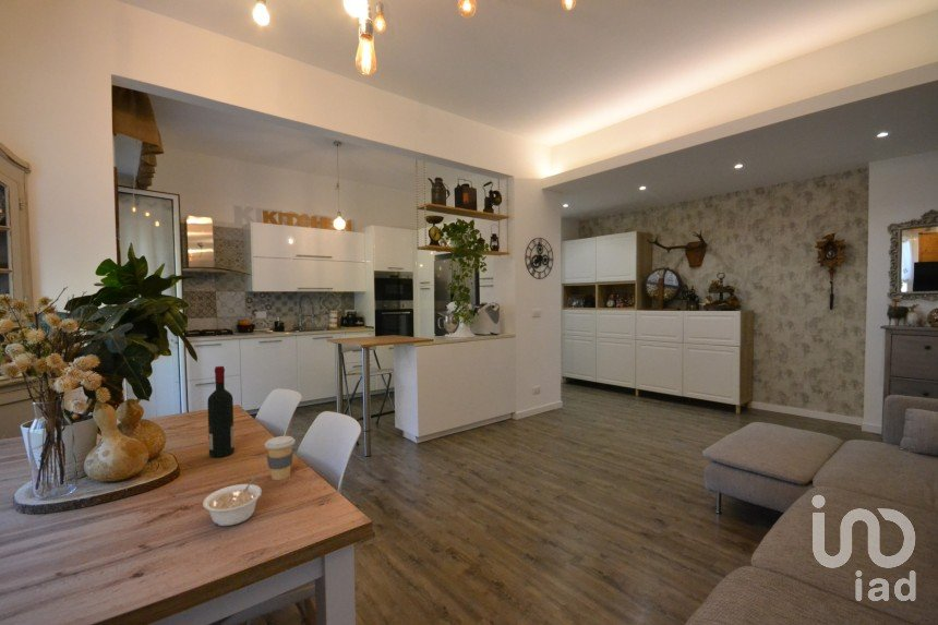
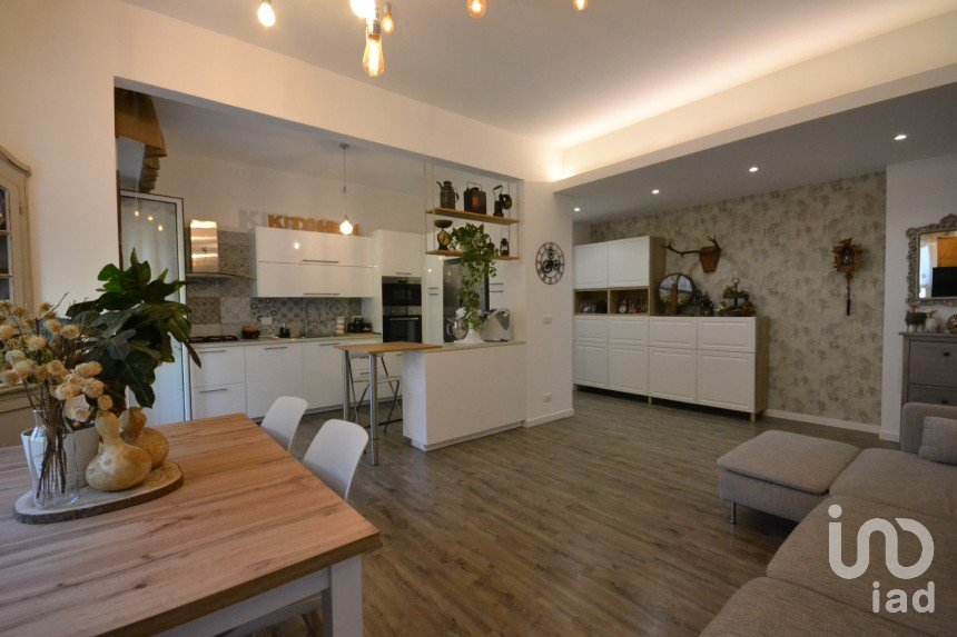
- alcohol (220, 410)
- coffee cup (280, 458)
- legume (233, 503)
